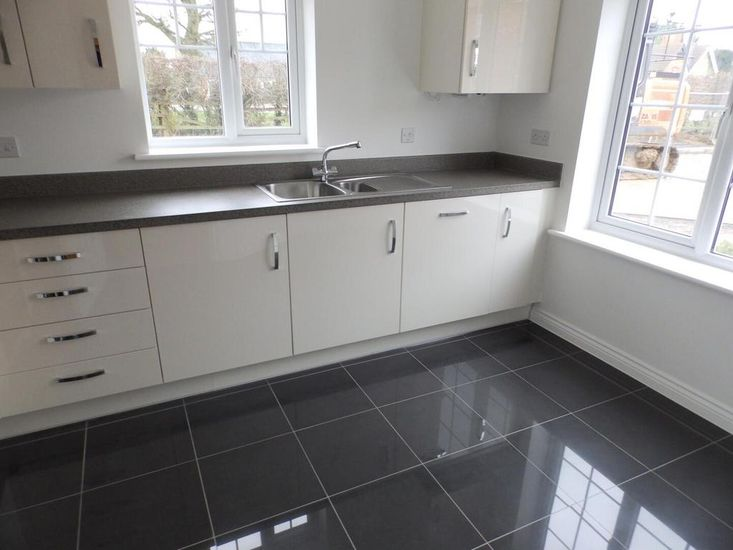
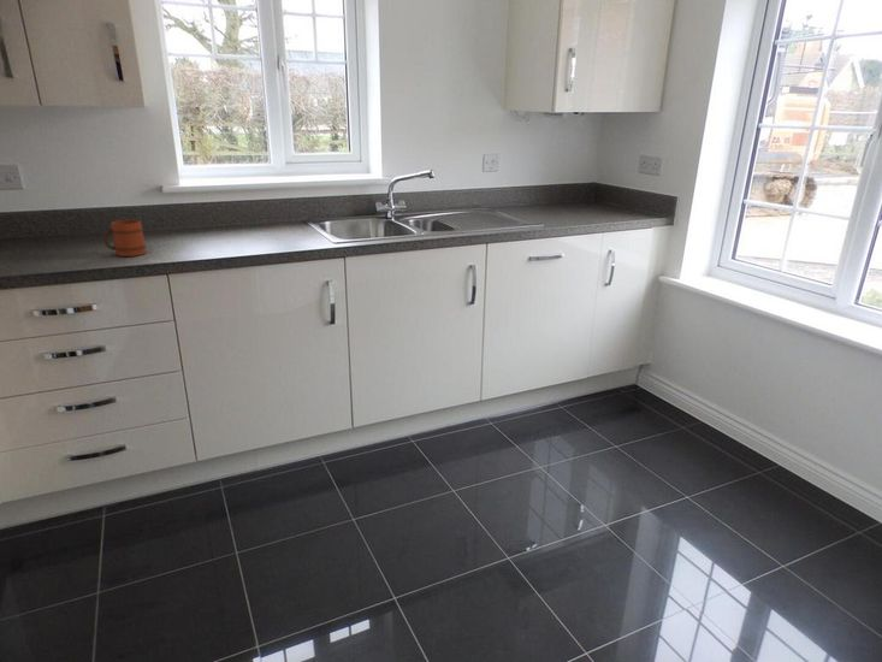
+ mug (124, 237)
